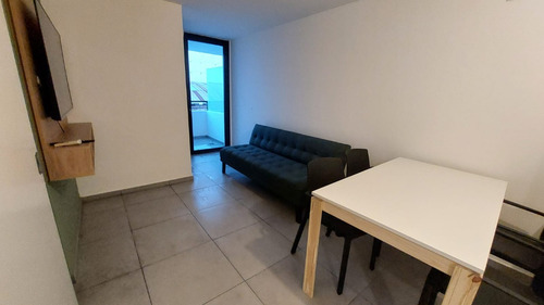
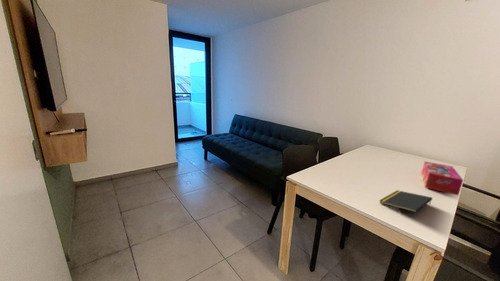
+ tissue box (439, 176)
+ notepad (405, 200)
